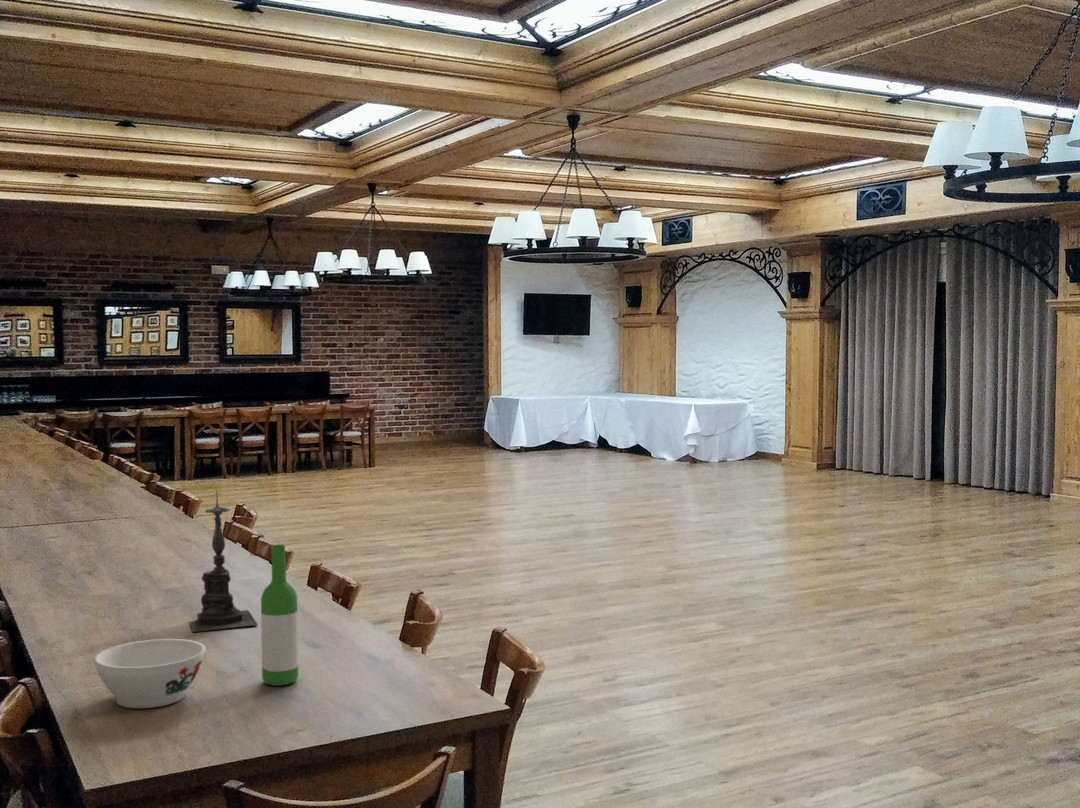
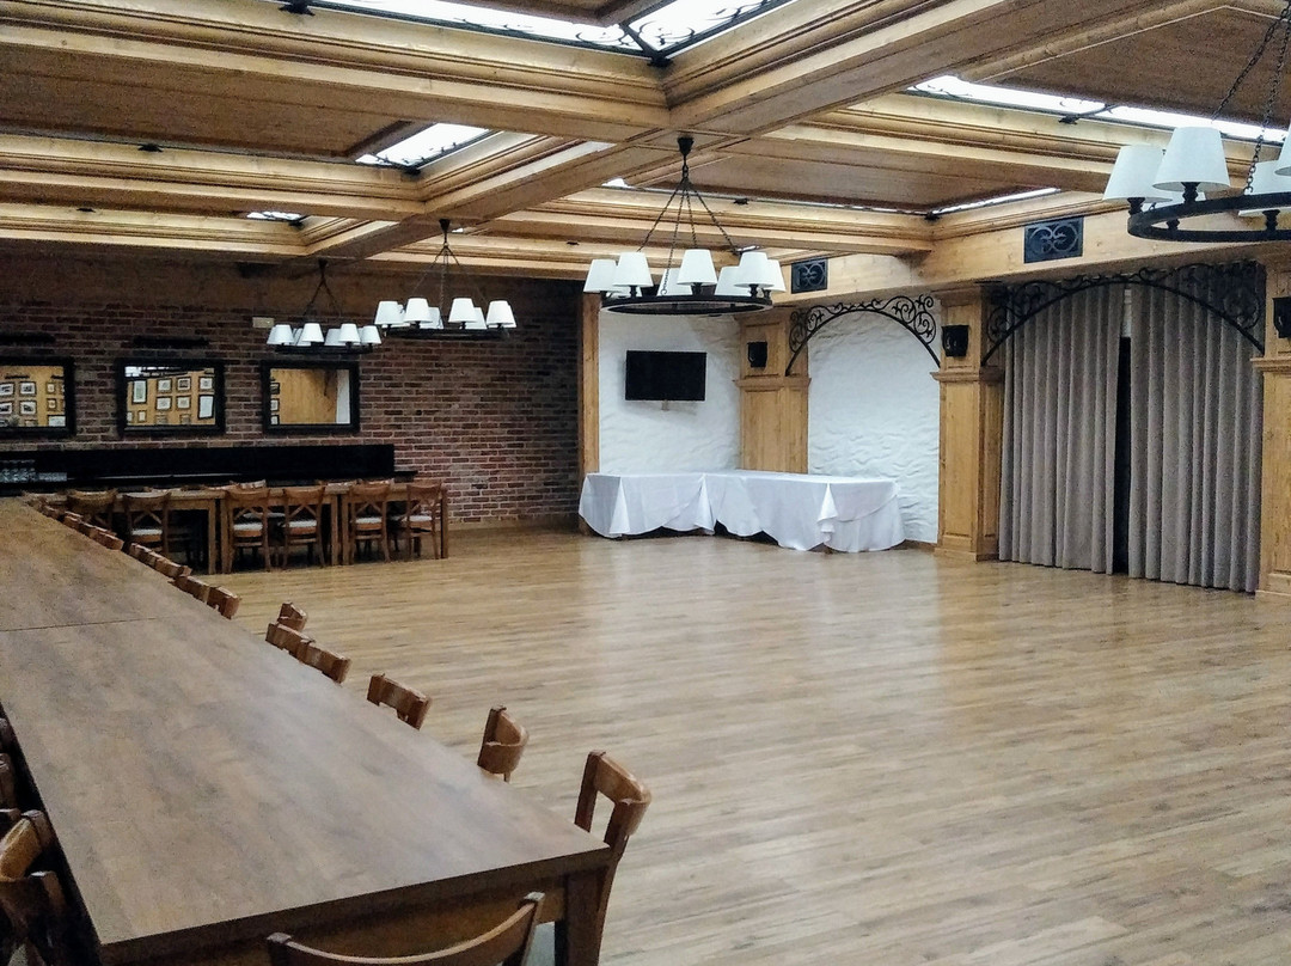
- candle holder (220, 555)
- bowl (151, 675)
- wine bottle (279, 613)
